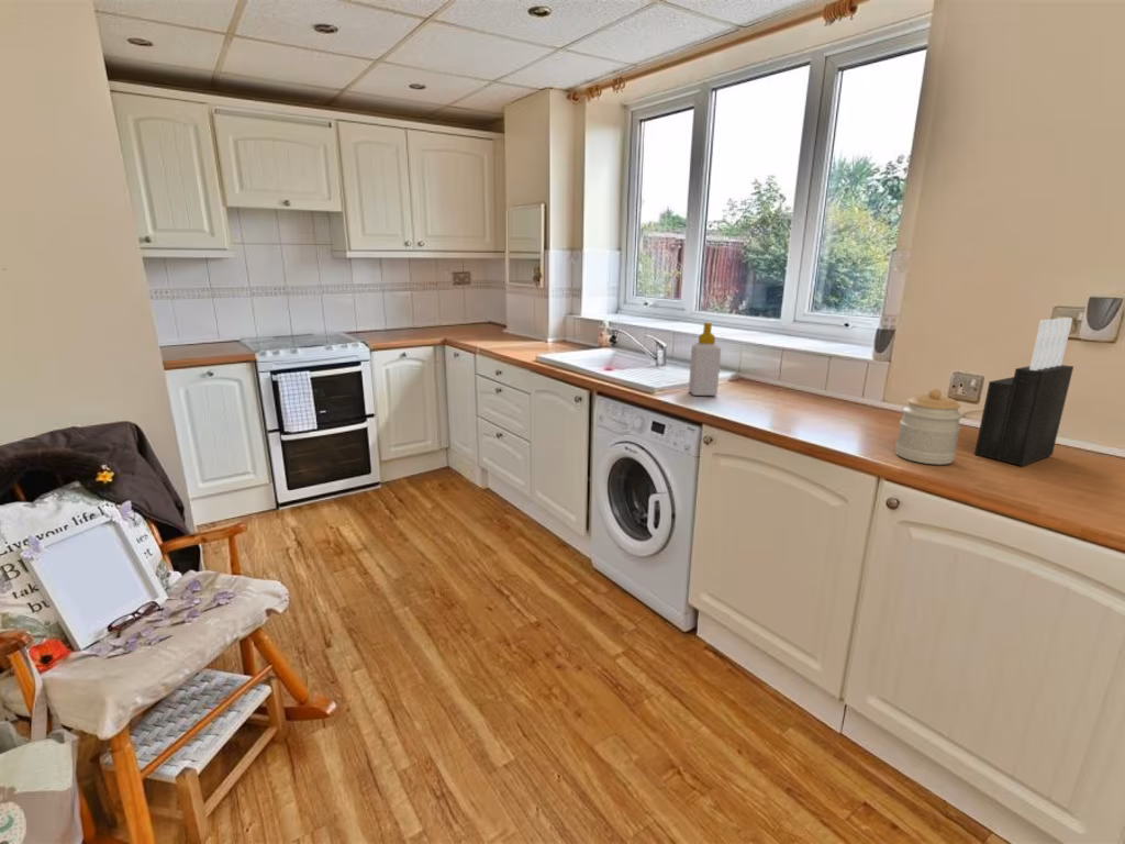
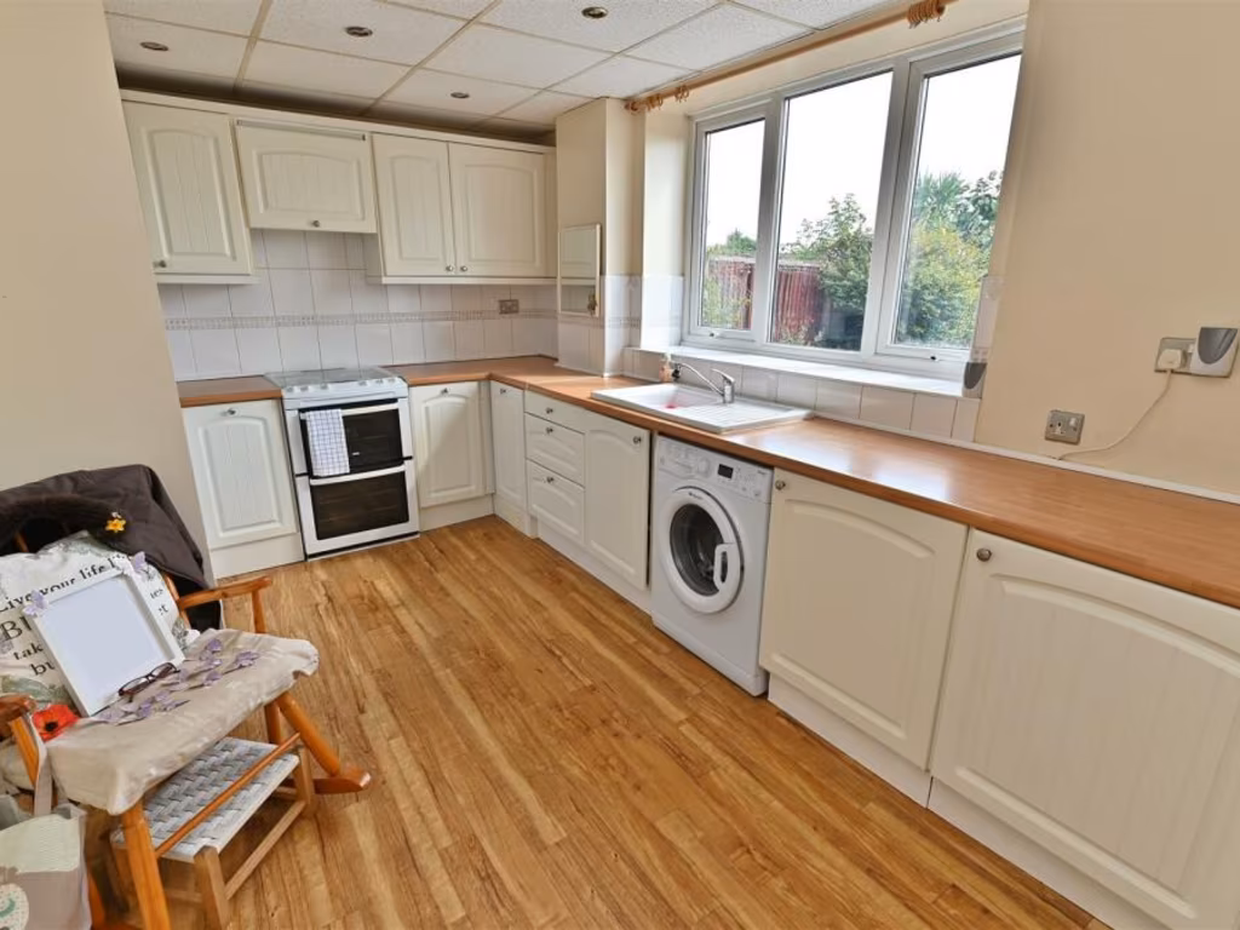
- soap bottle (704, 358)
- jar (929, 423)
- knife block (1022, 388)
